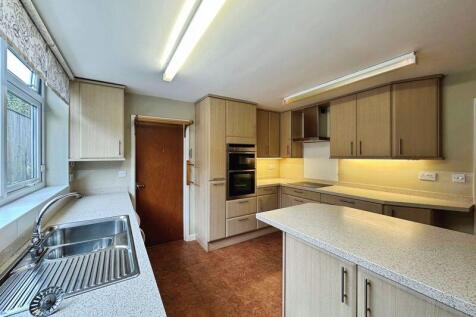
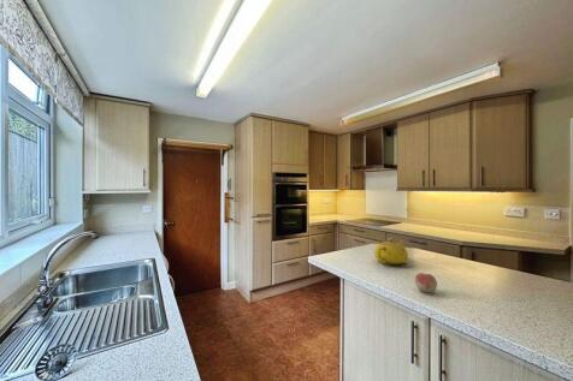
+ fruit (425, 281)
+ teapot (391, 250)
